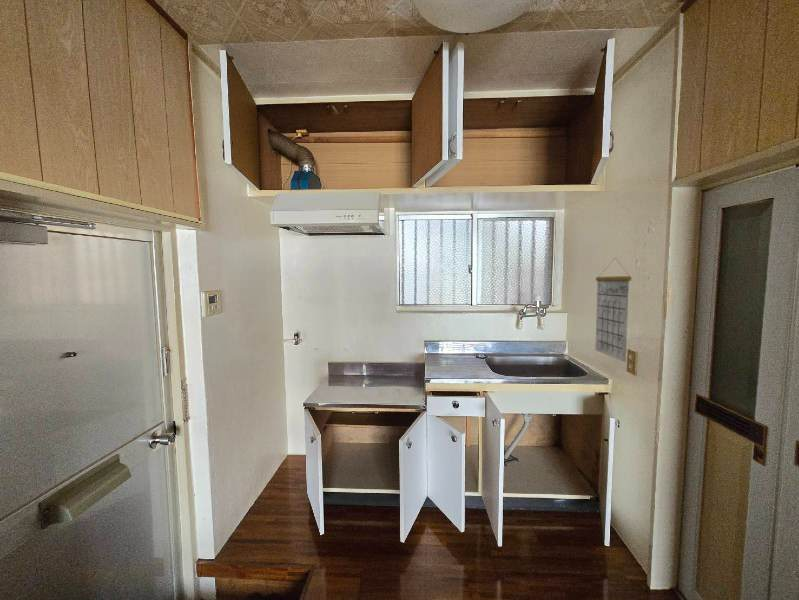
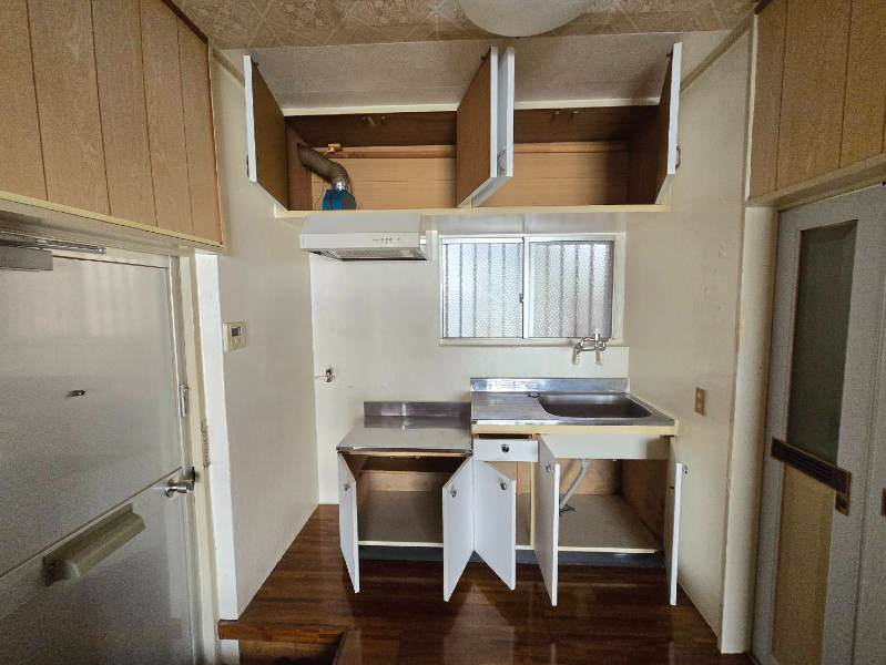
- calendar (611, 307)
